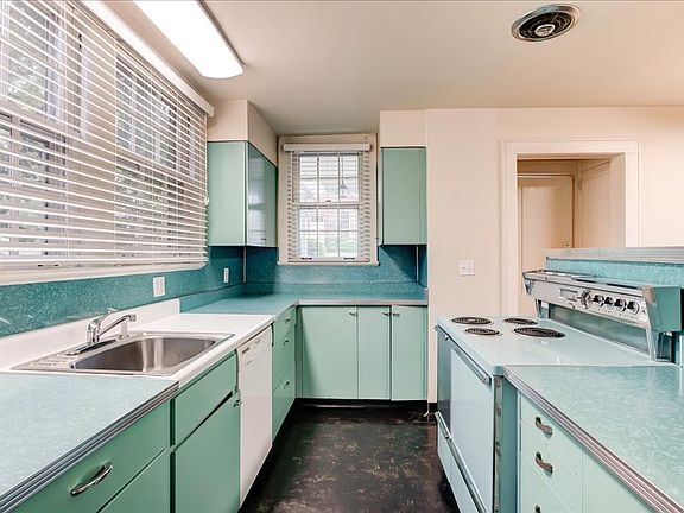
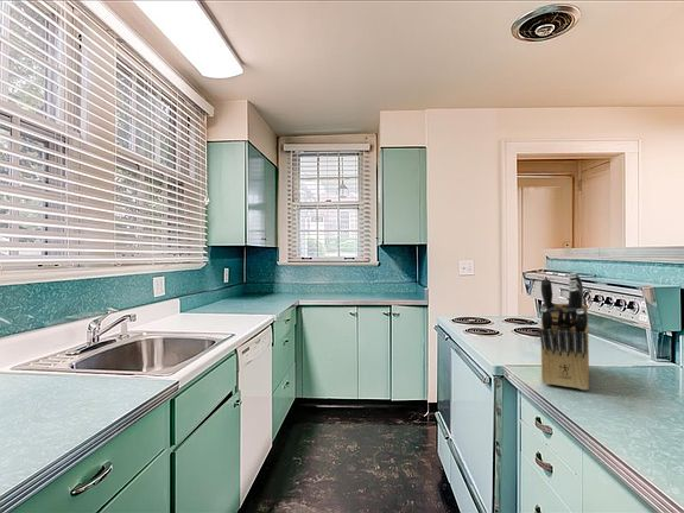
+ knife block (564, 325)
